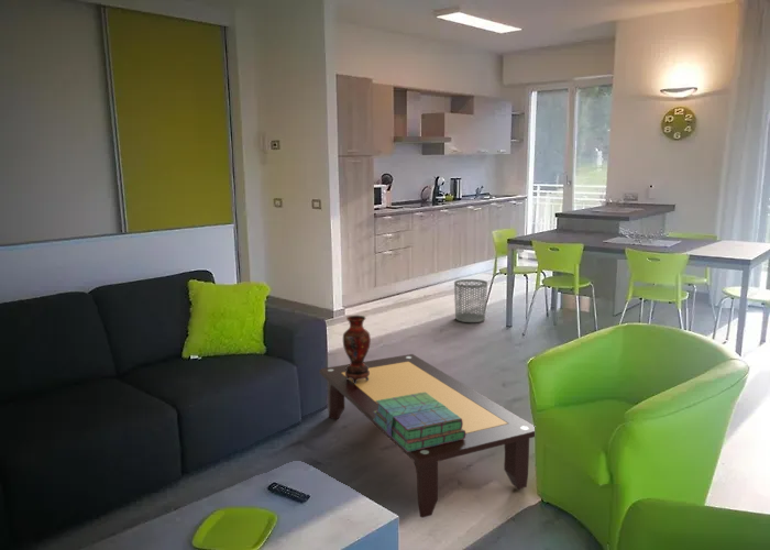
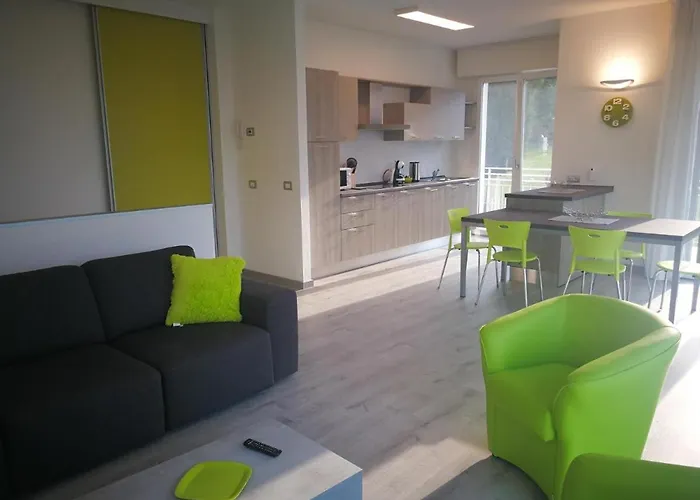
- waste bin (470, 300)
- coffee table (395, 441)
- stack of books (417, 418)
- vase (356, 349)
